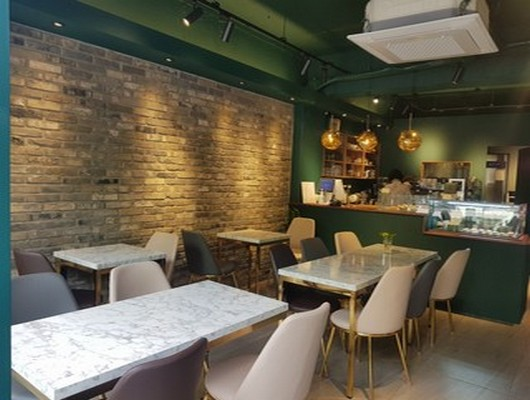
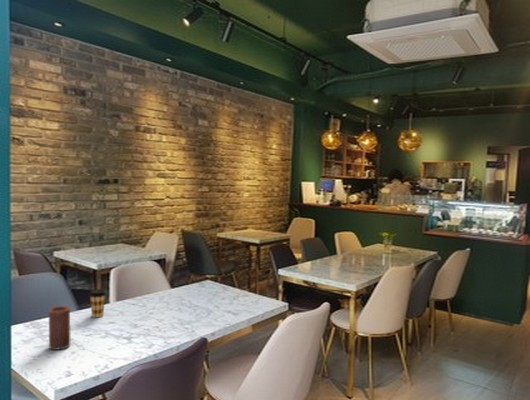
+ candle (59, 327)
+ coffee cup (97, 303)
